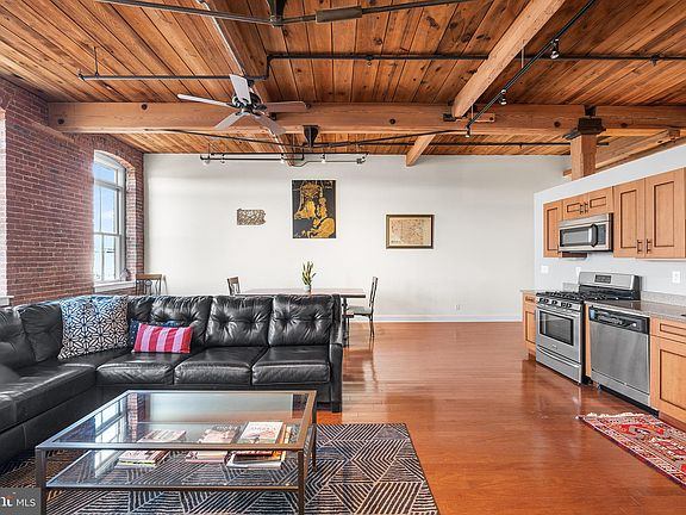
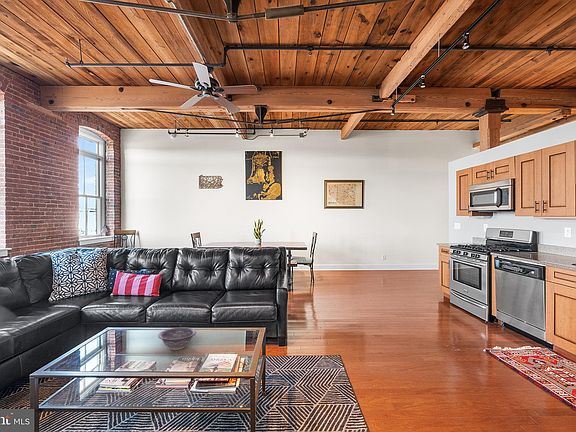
+ decorative bowl (177, 340)
